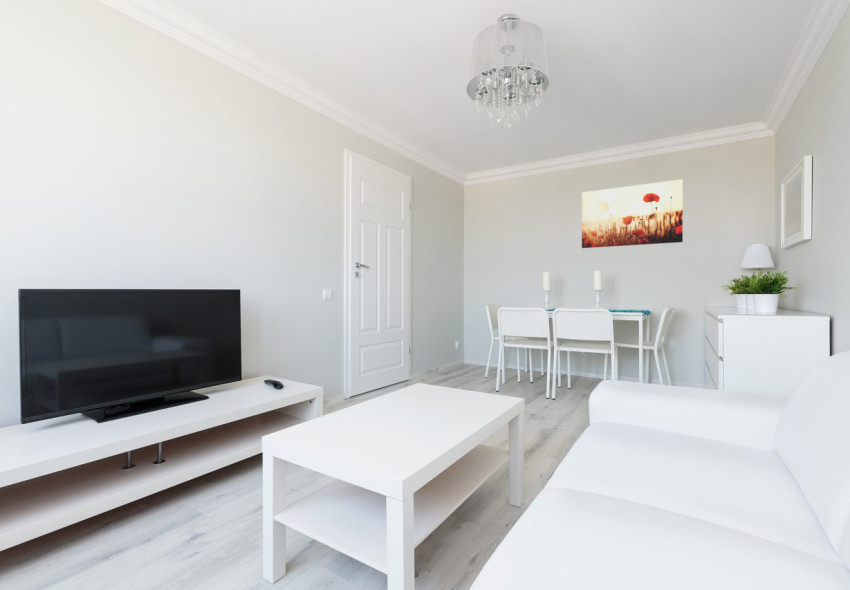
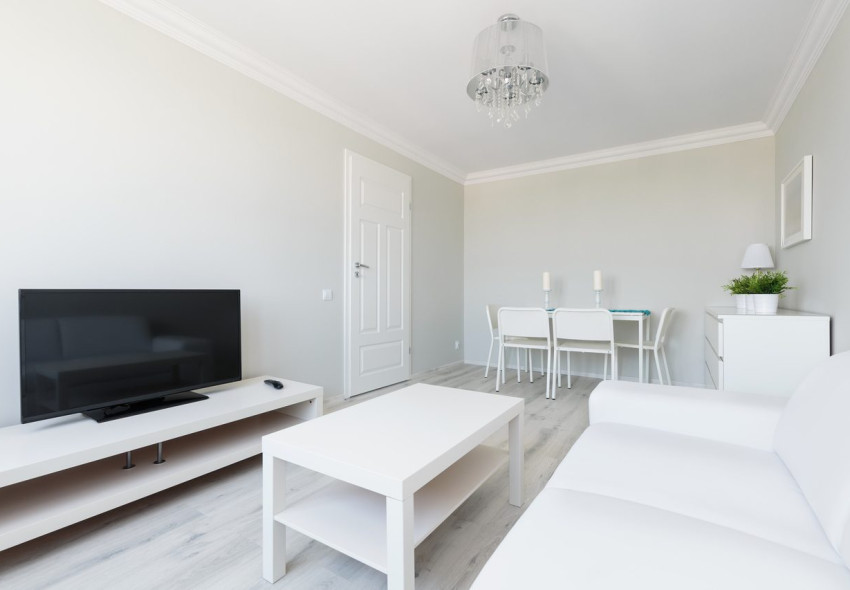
- wall art (629, 215)
